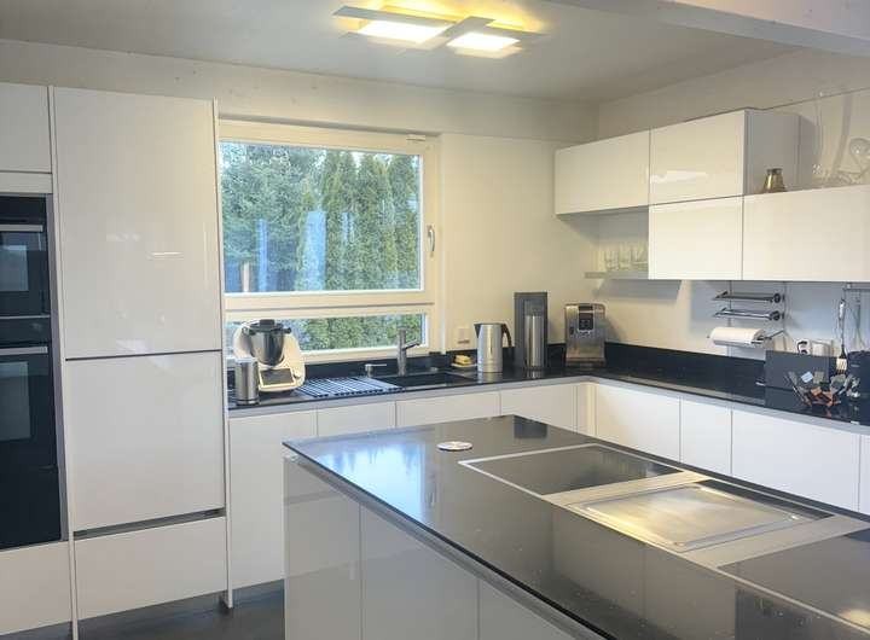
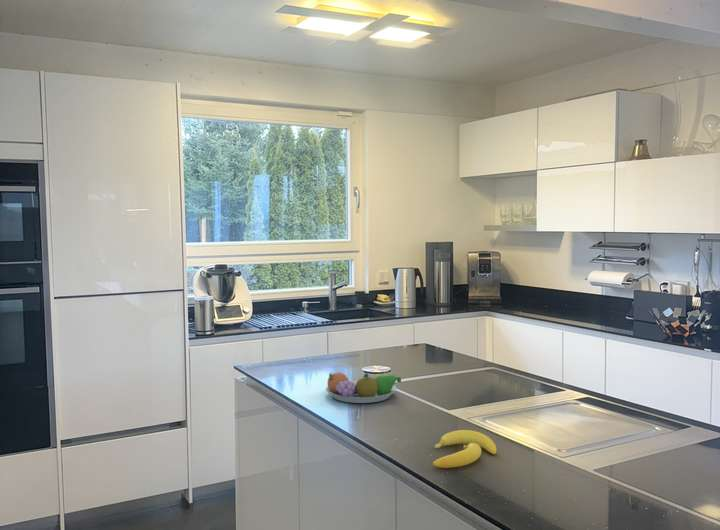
+ banana (463, 446)
+ fruit bowl (363, 382)
